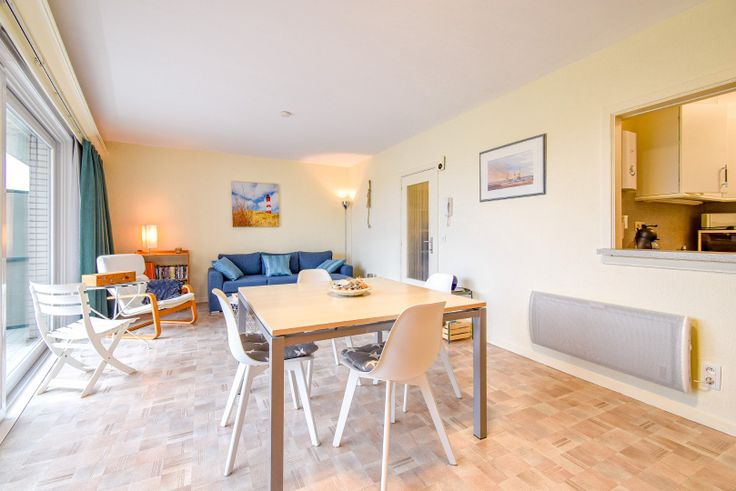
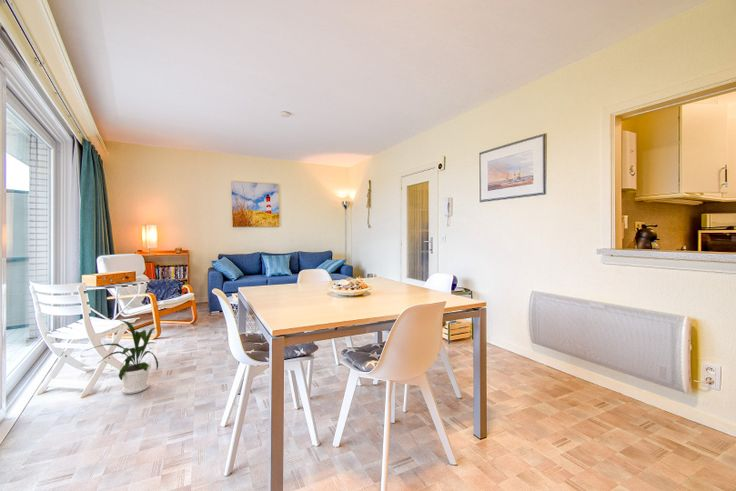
+ house plant (133, 355)
